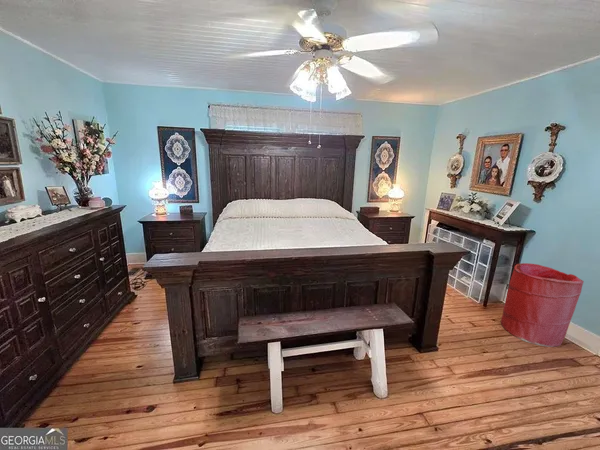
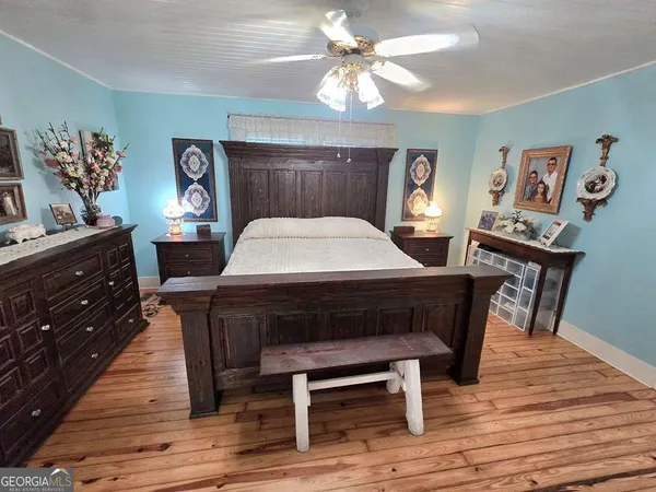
- laundry hamper (539, 301)
